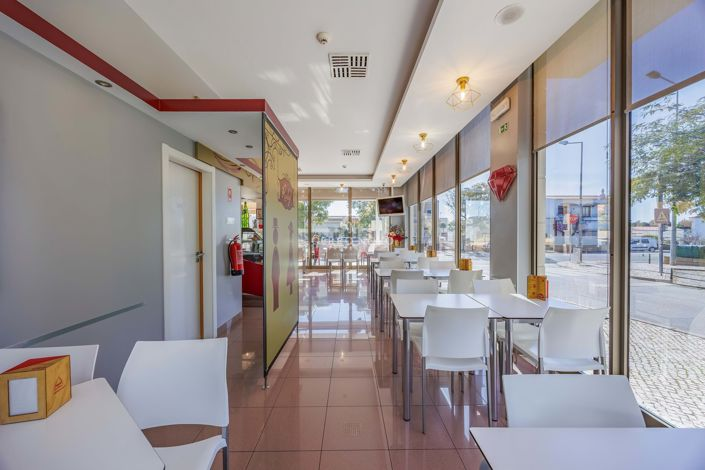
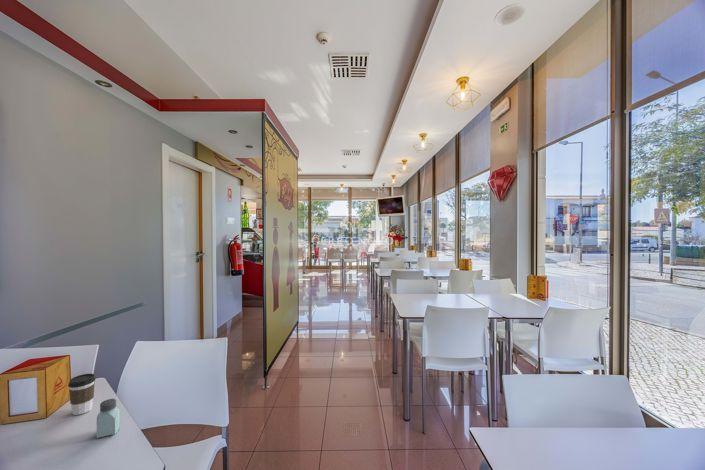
+ coffee cup (82, 394)
+ saltshaker (108, 416)
